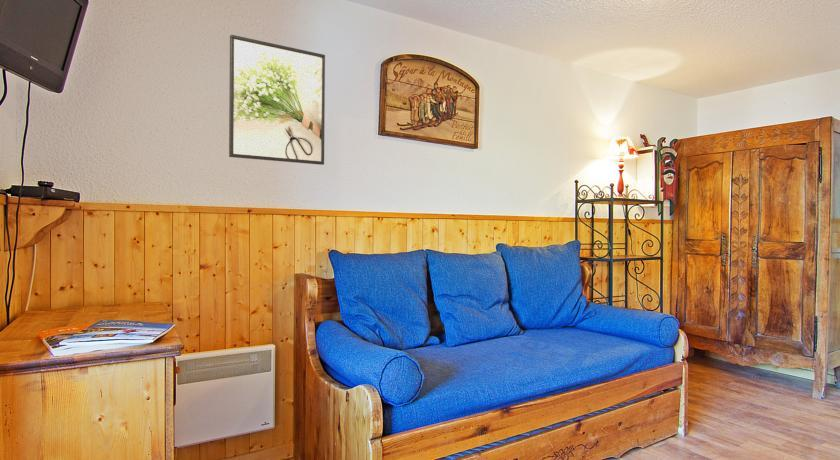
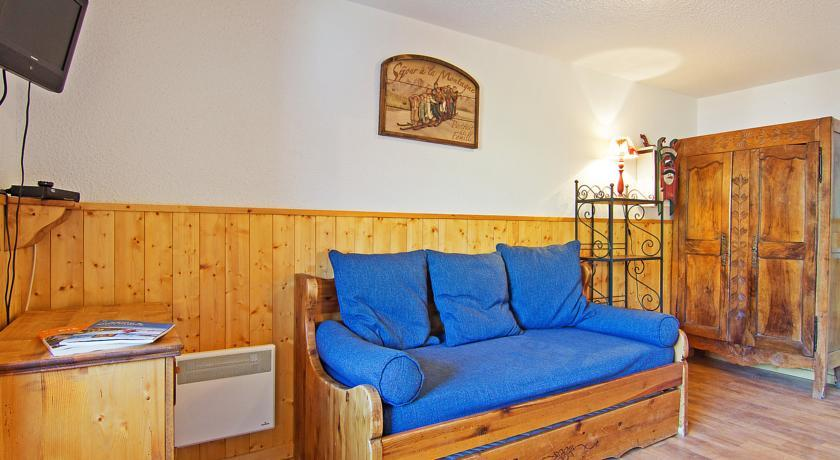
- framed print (279, 103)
